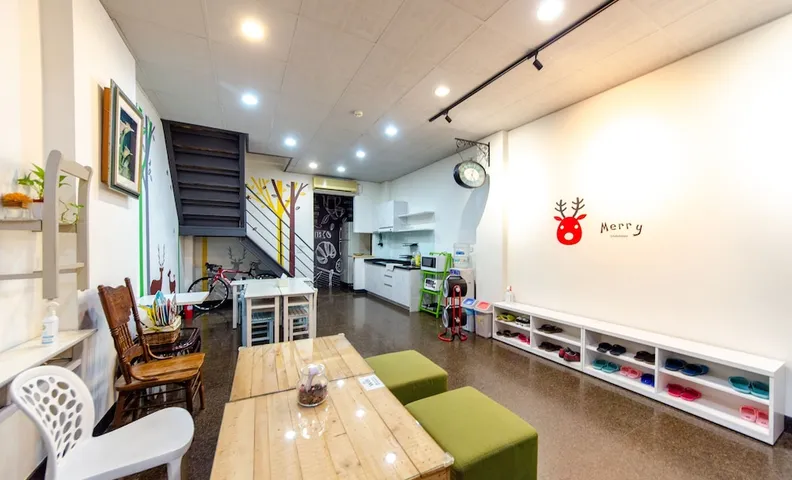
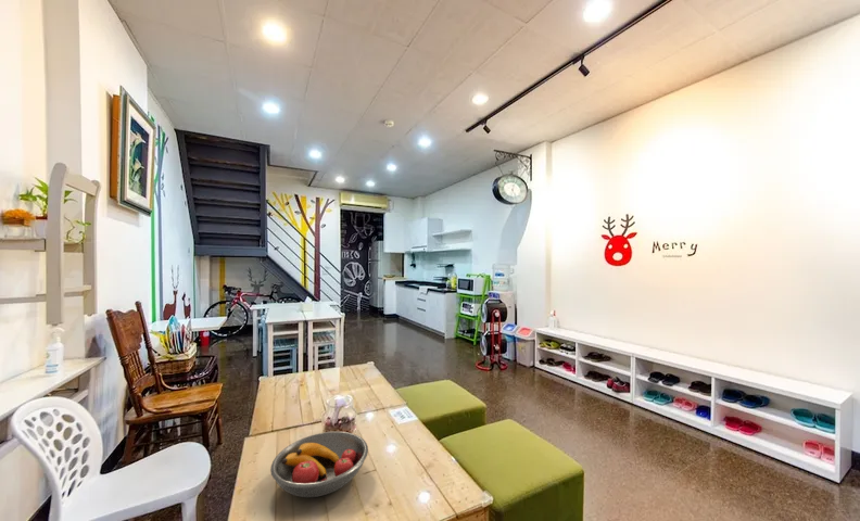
+ fruit bowl (321, 463)
